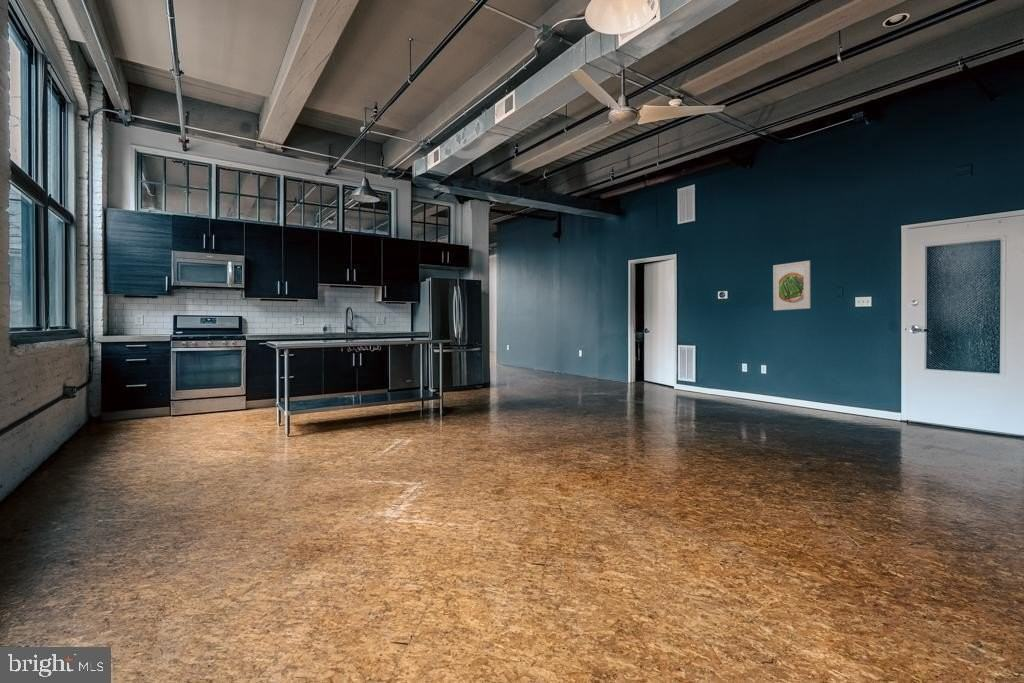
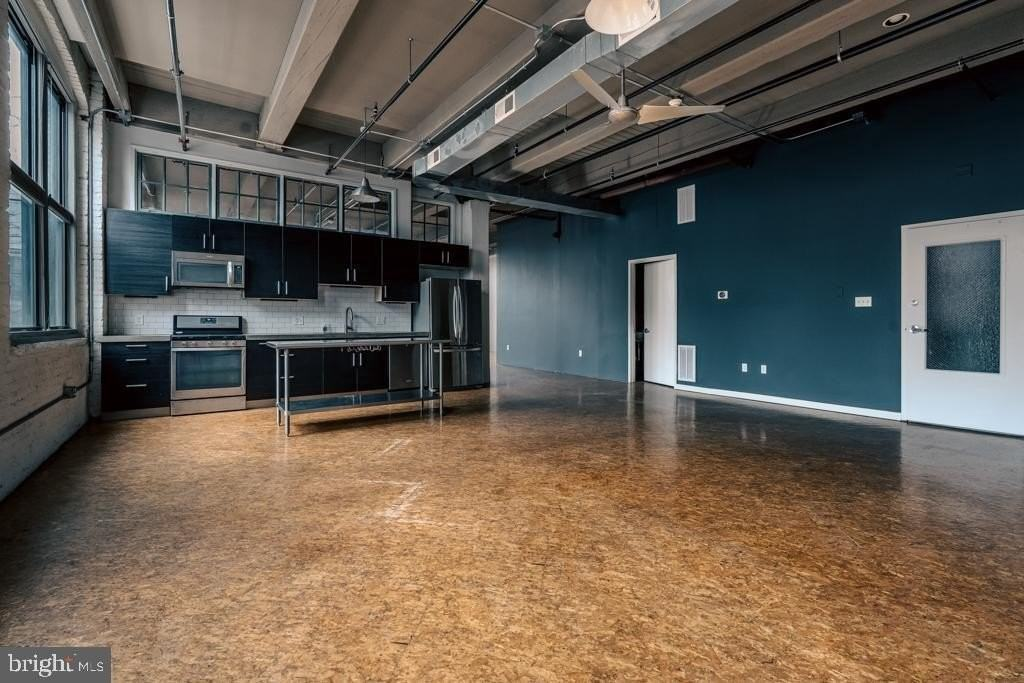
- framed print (791, 286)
